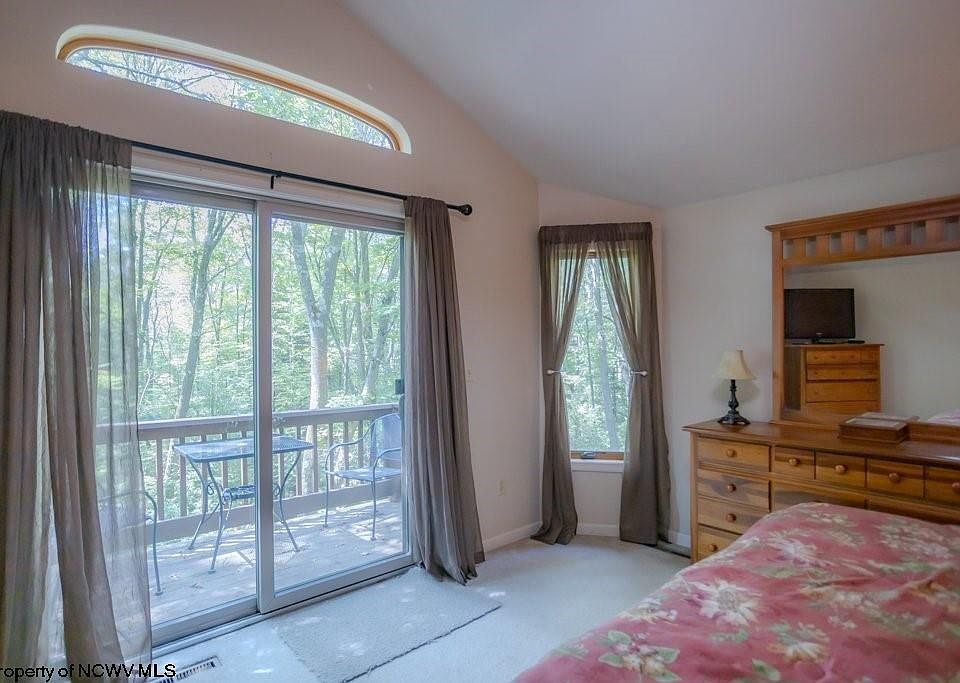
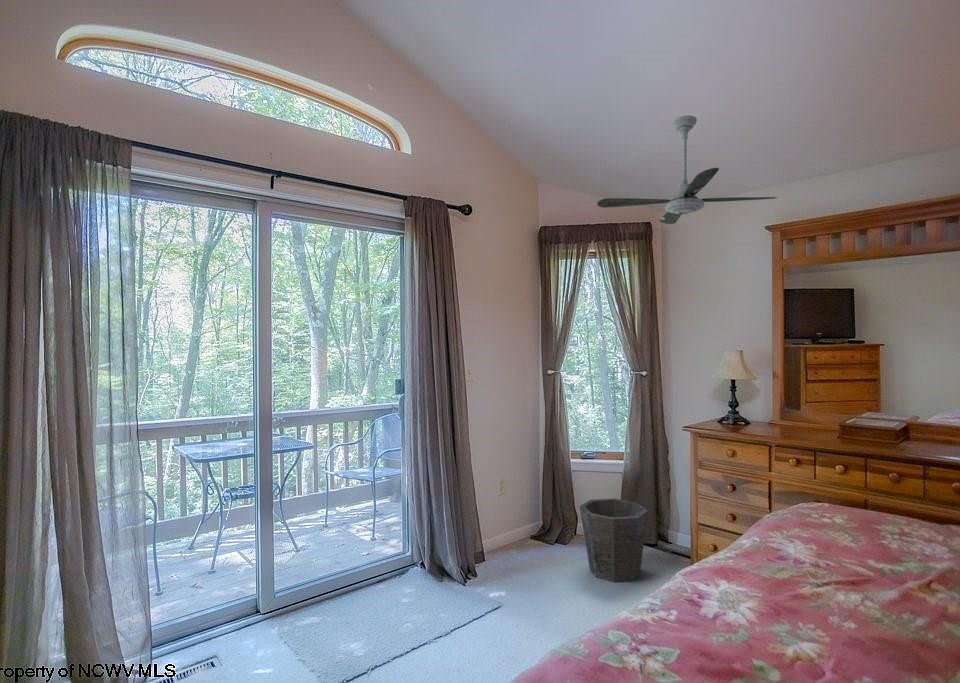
+ ceiling fan (683, 164)
+ waste bin (613, 539)
